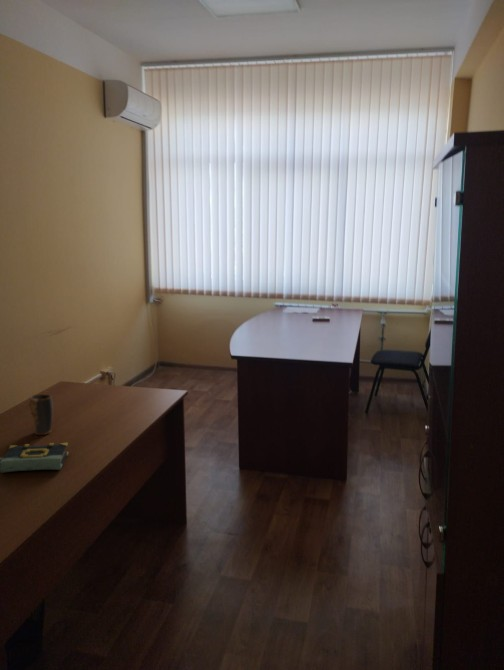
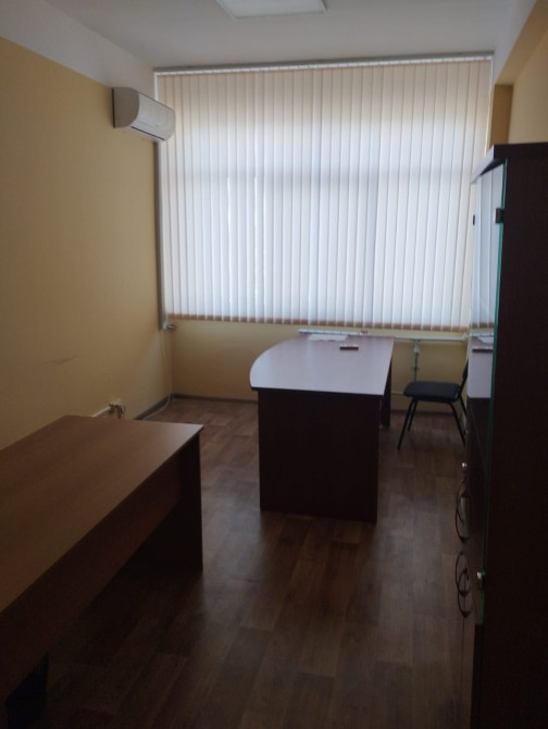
- book (30, 457)
- mug (40, 415)
